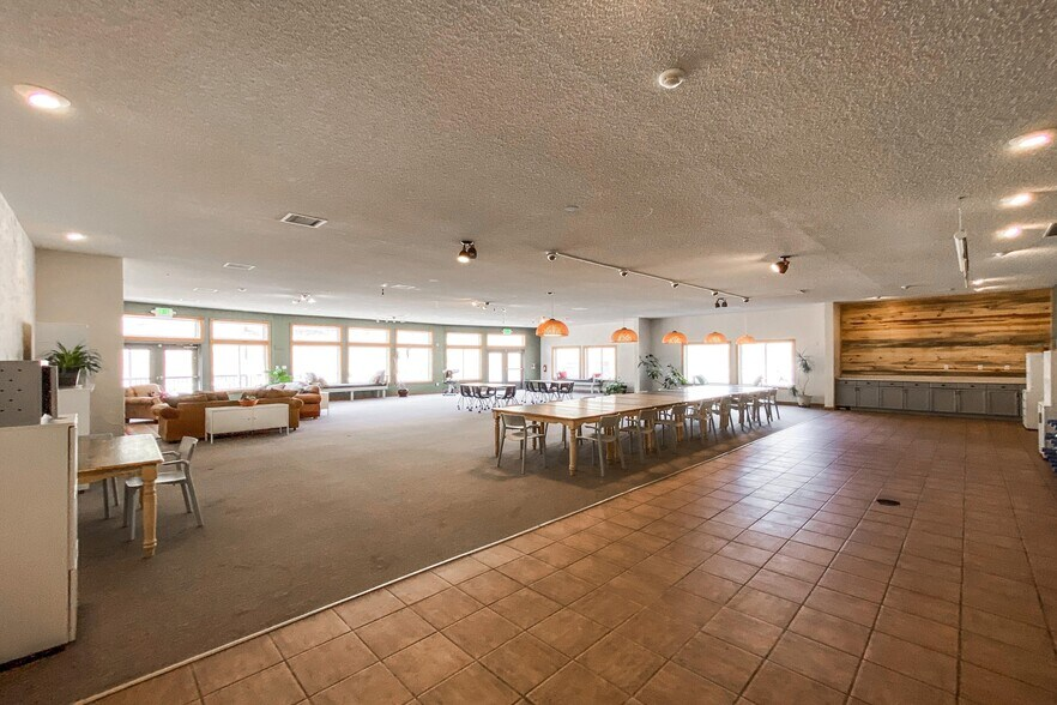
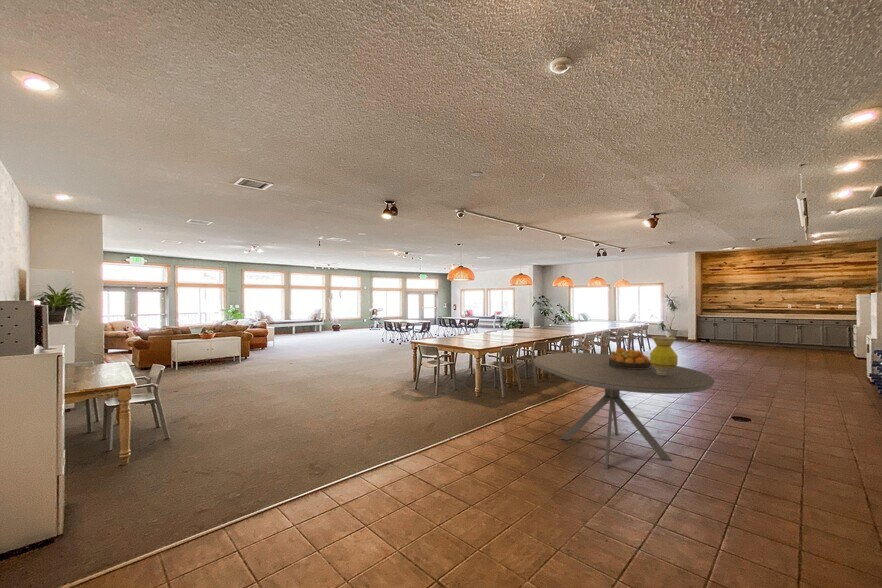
+ fruit bowl (629, 356)
+ dining table (612, 407)
+ vase (663, 355)
